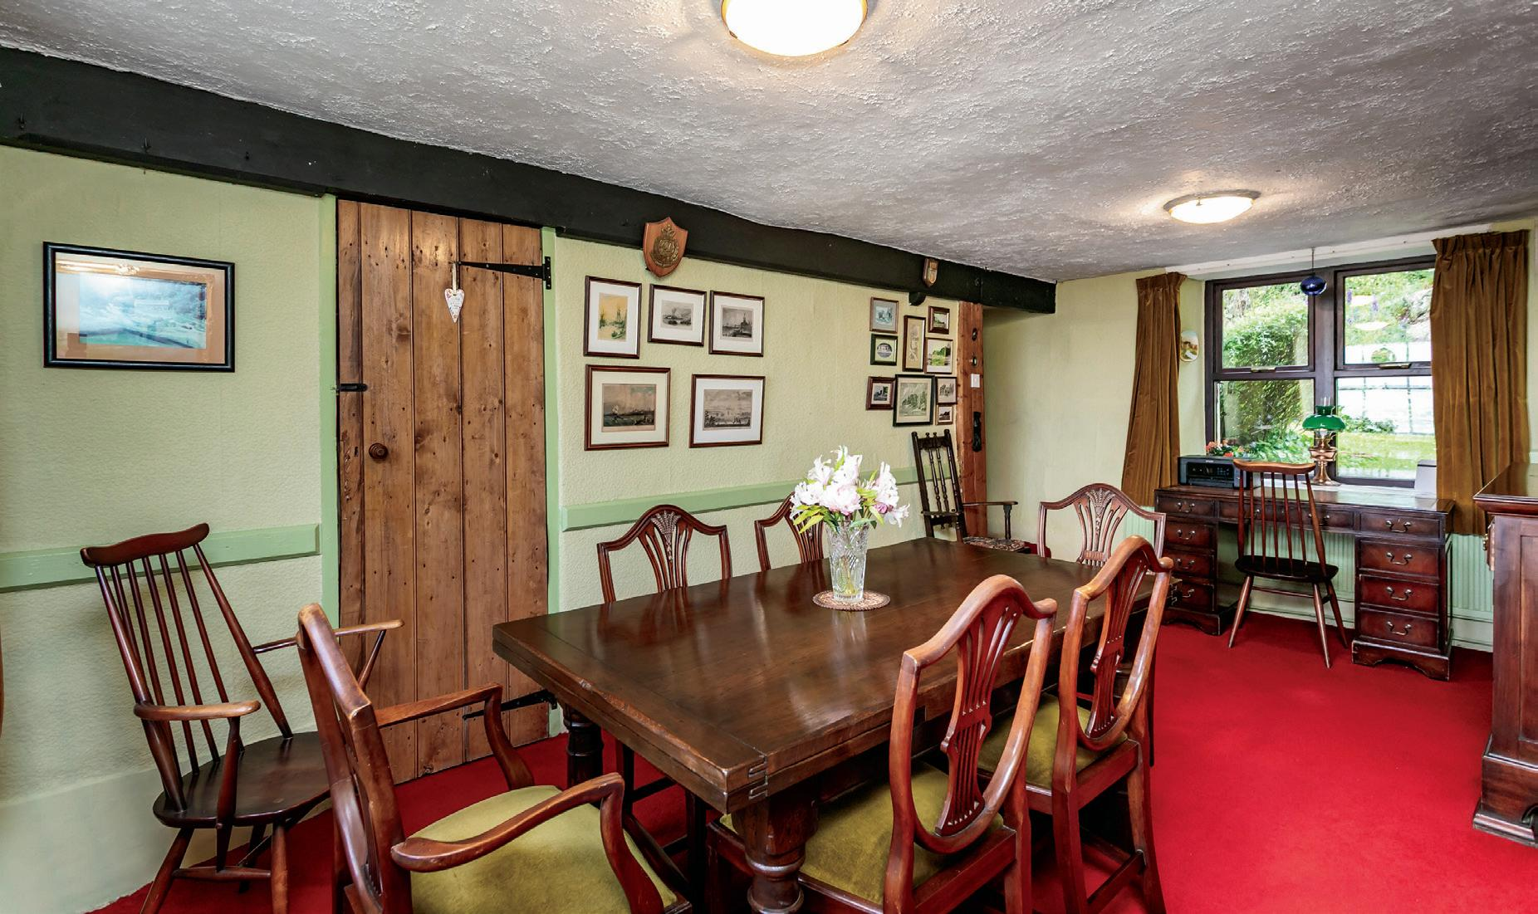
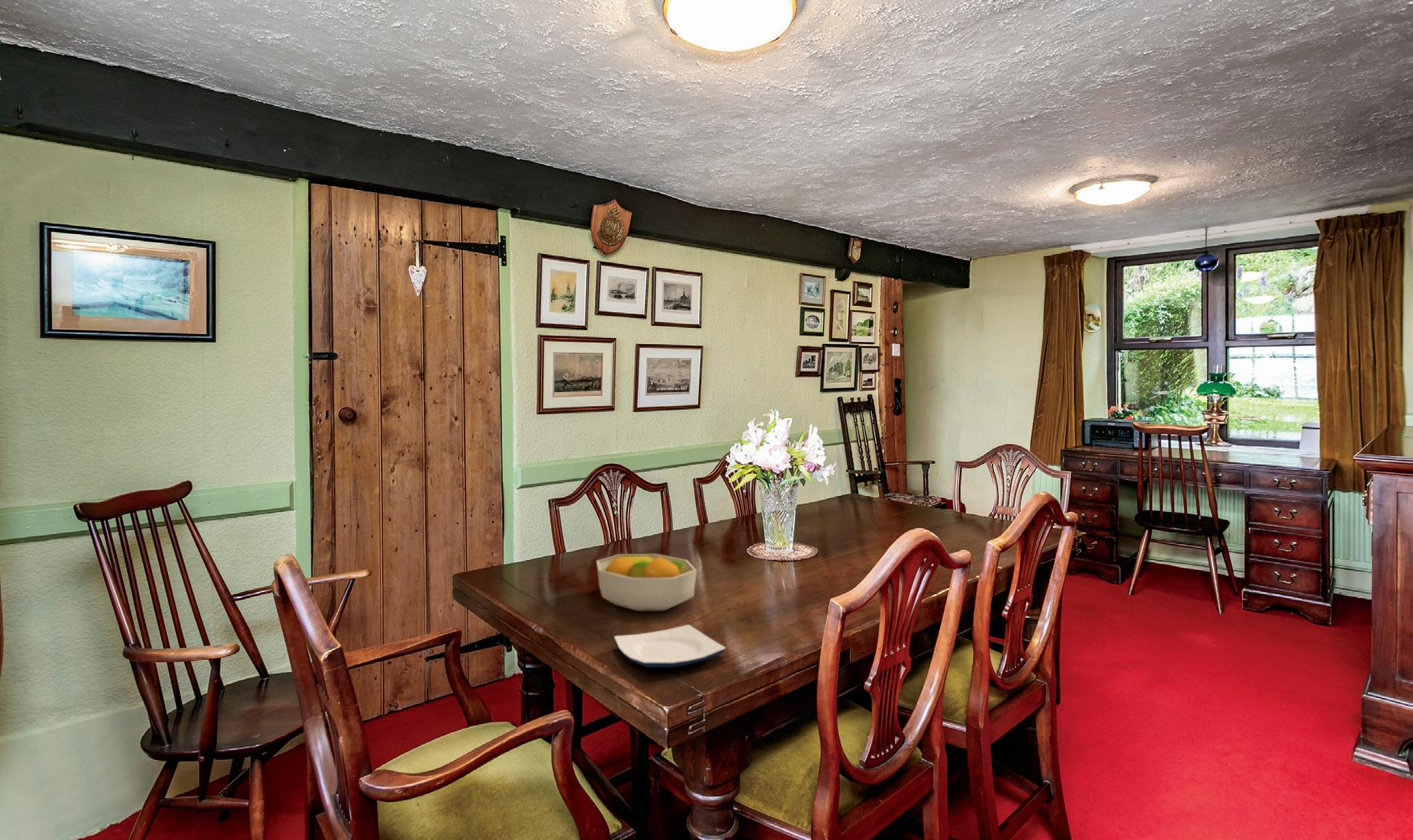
+ plate (668, 648)
+ fruit bowl (645, 574)
